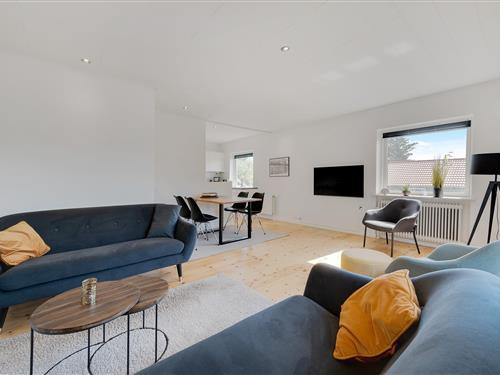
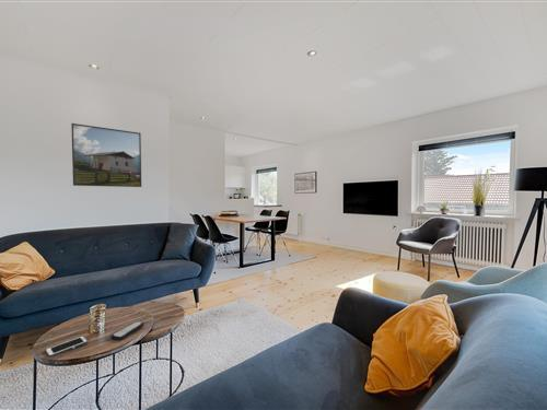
+ cell phone (67, 345)
+ remote control (128, 330)
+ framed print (108, 157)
